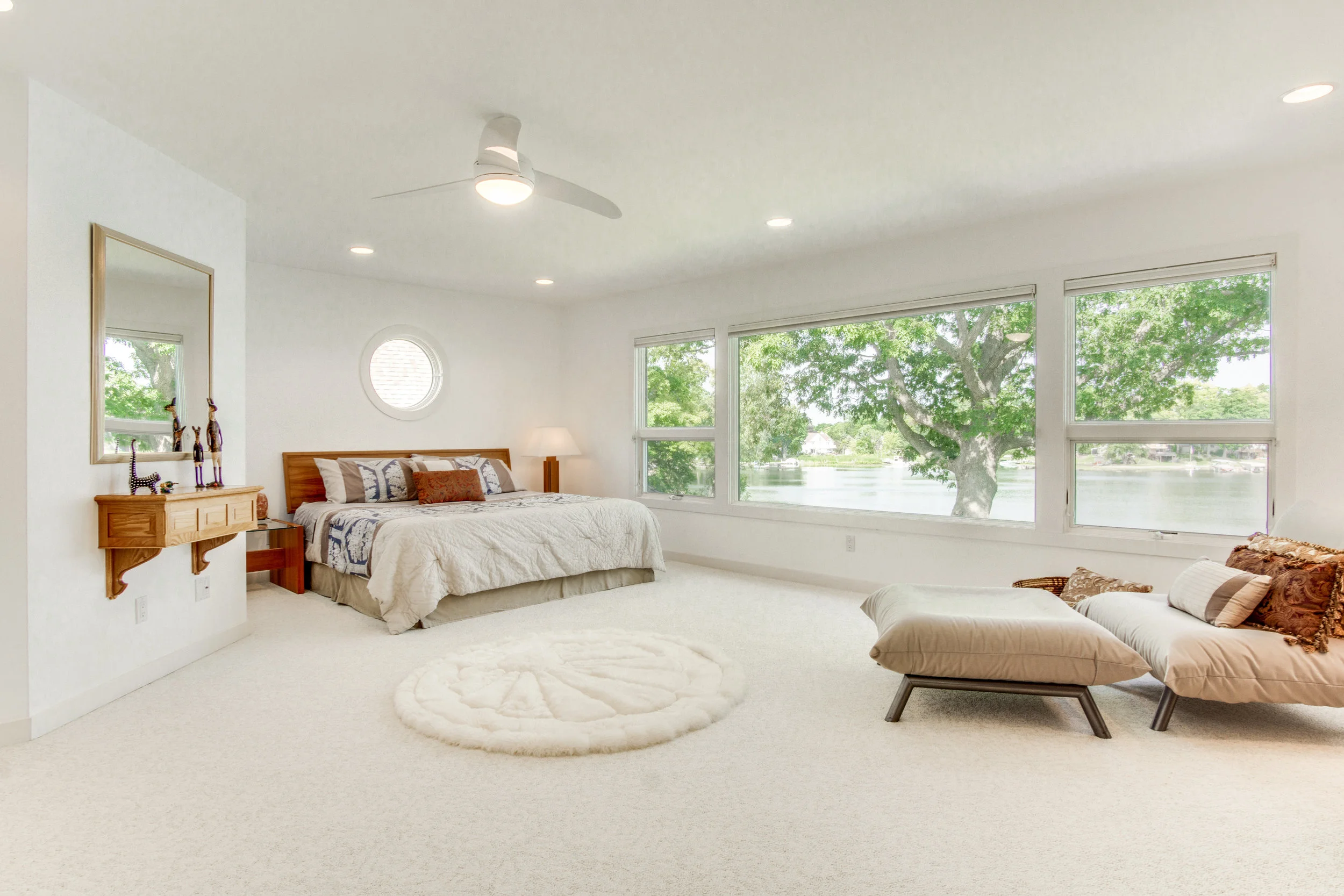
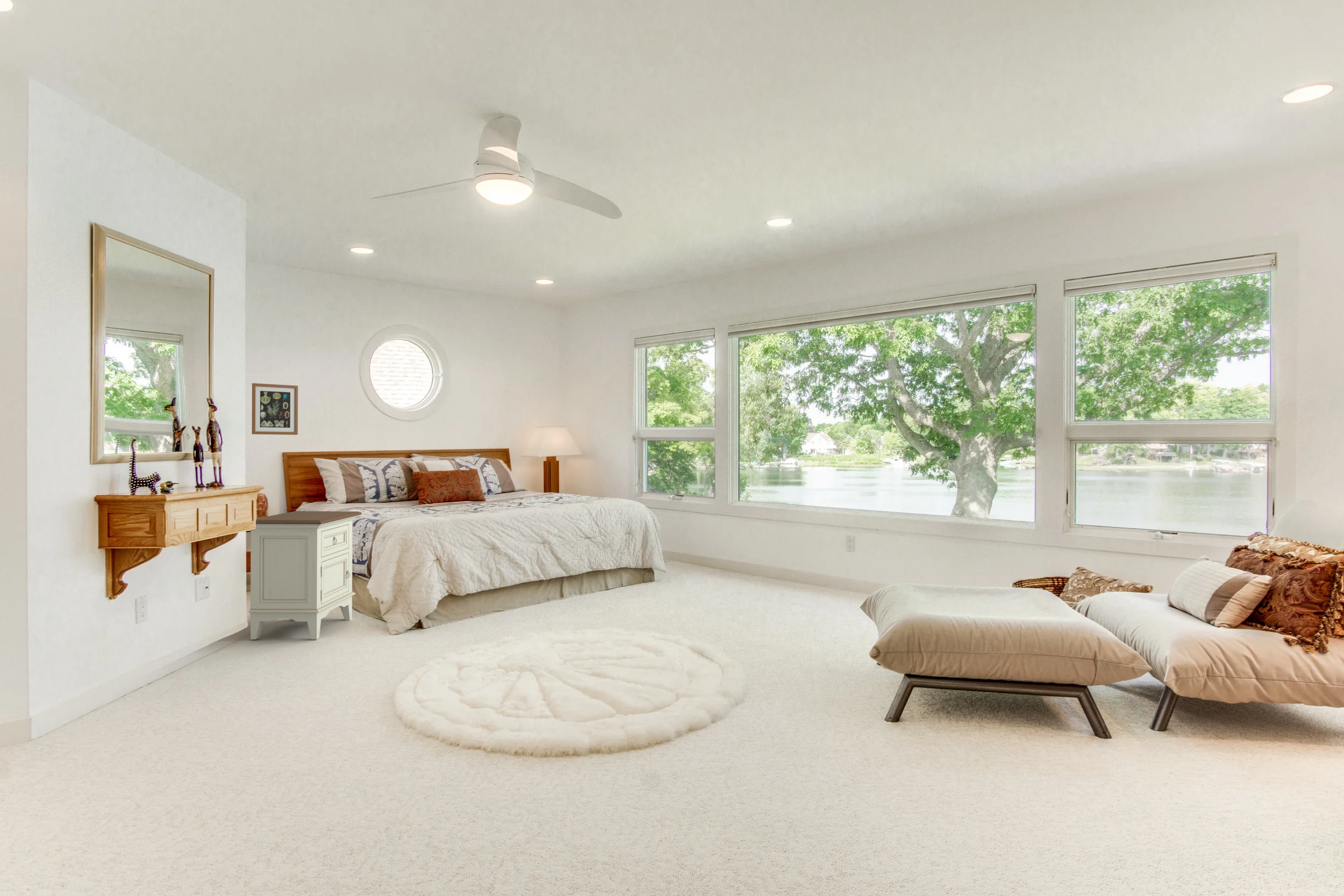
+ wall art (275, 409)
+ nightstand (308, 572)
